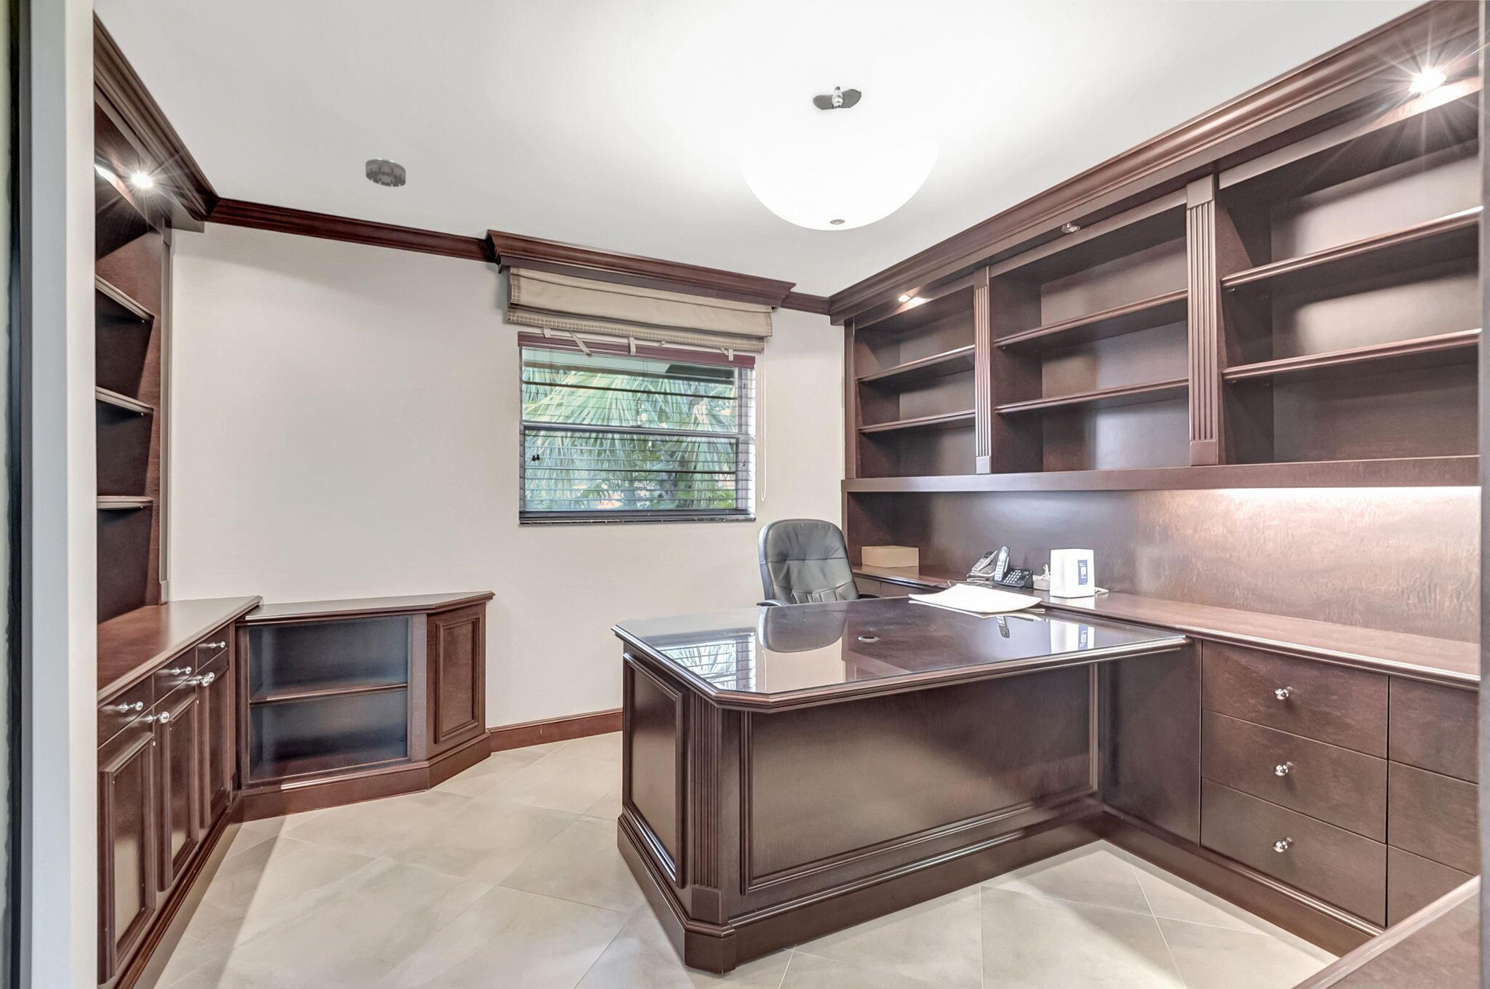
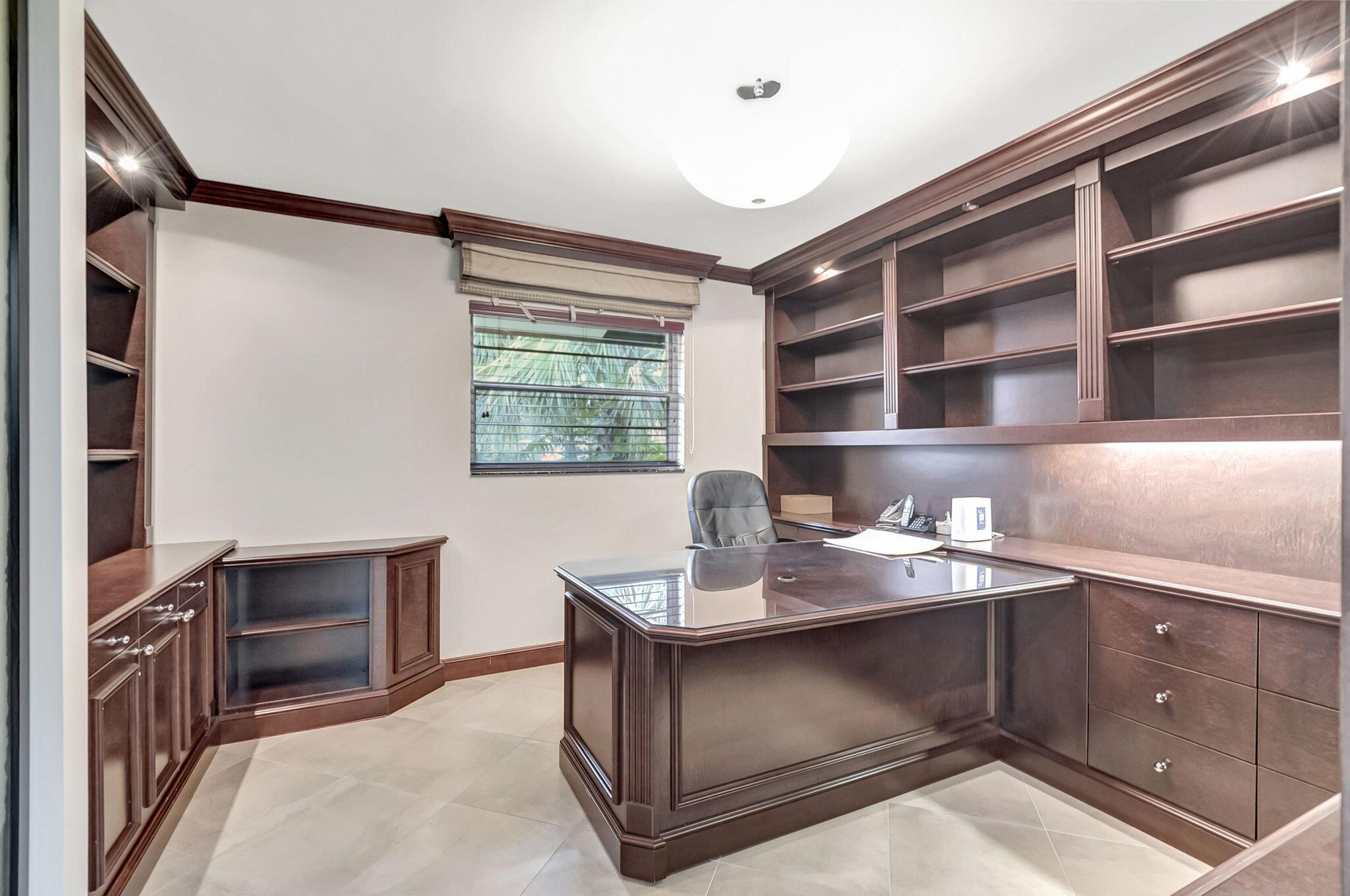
- smoke detector (385, 171)
